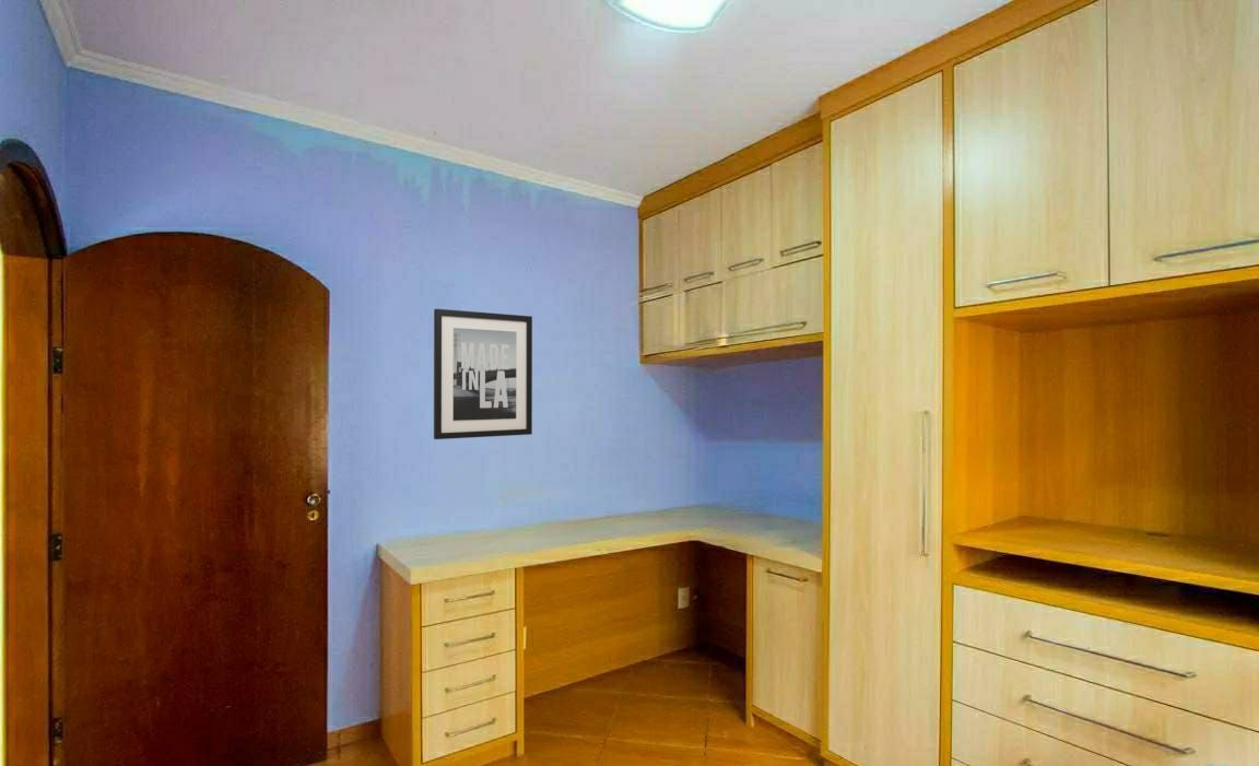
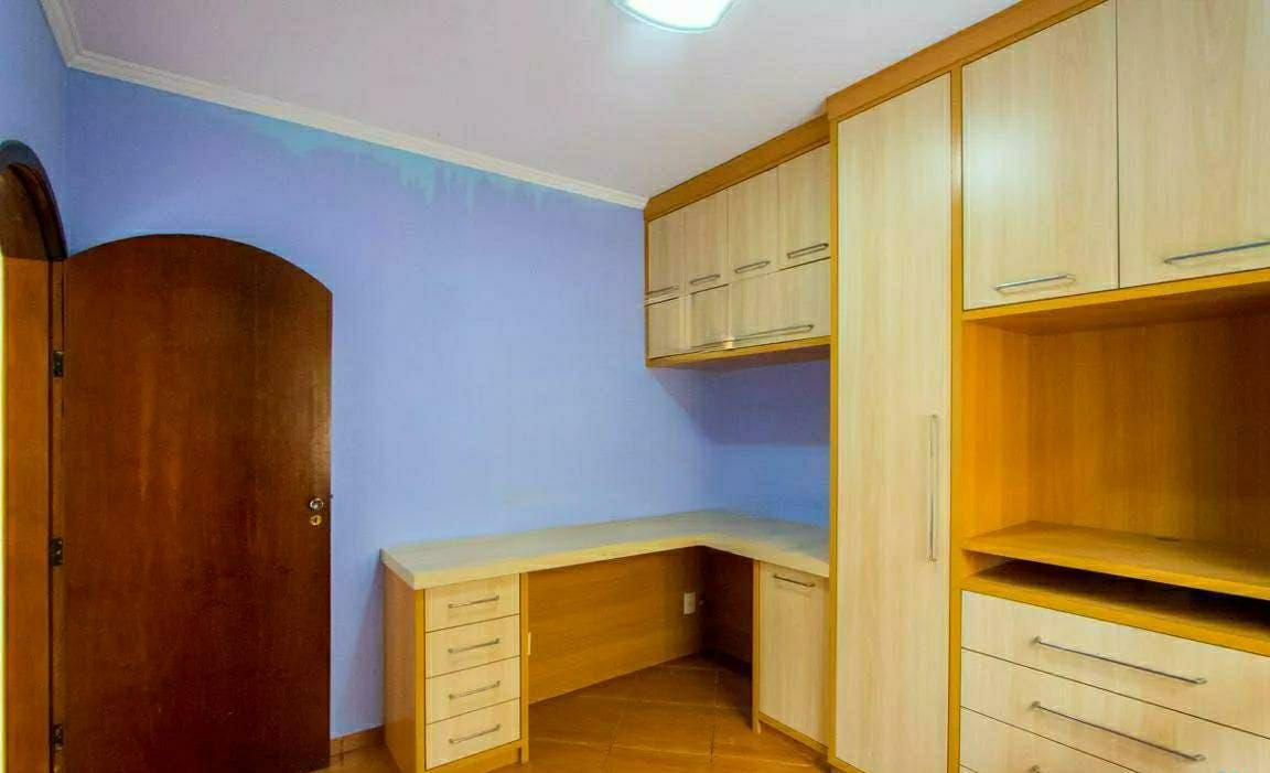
- wall art (485, 374)
